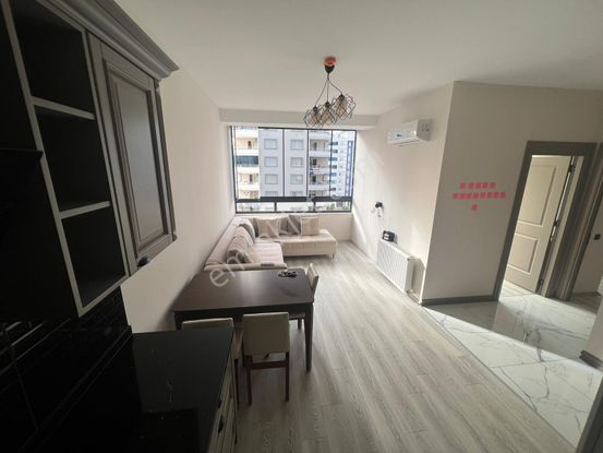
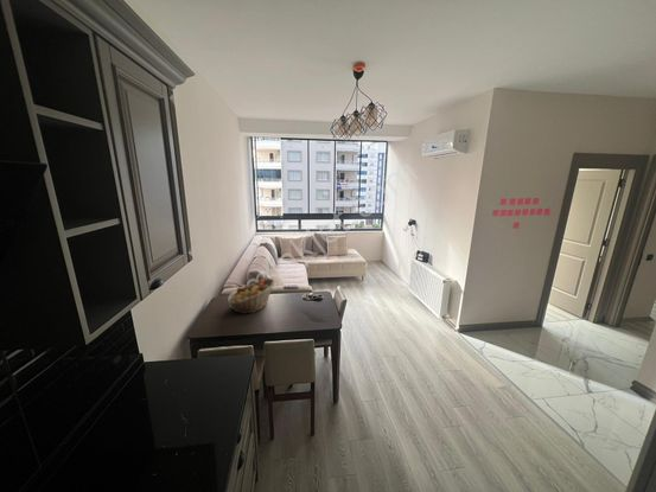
+ fruit basket (253, 294)
